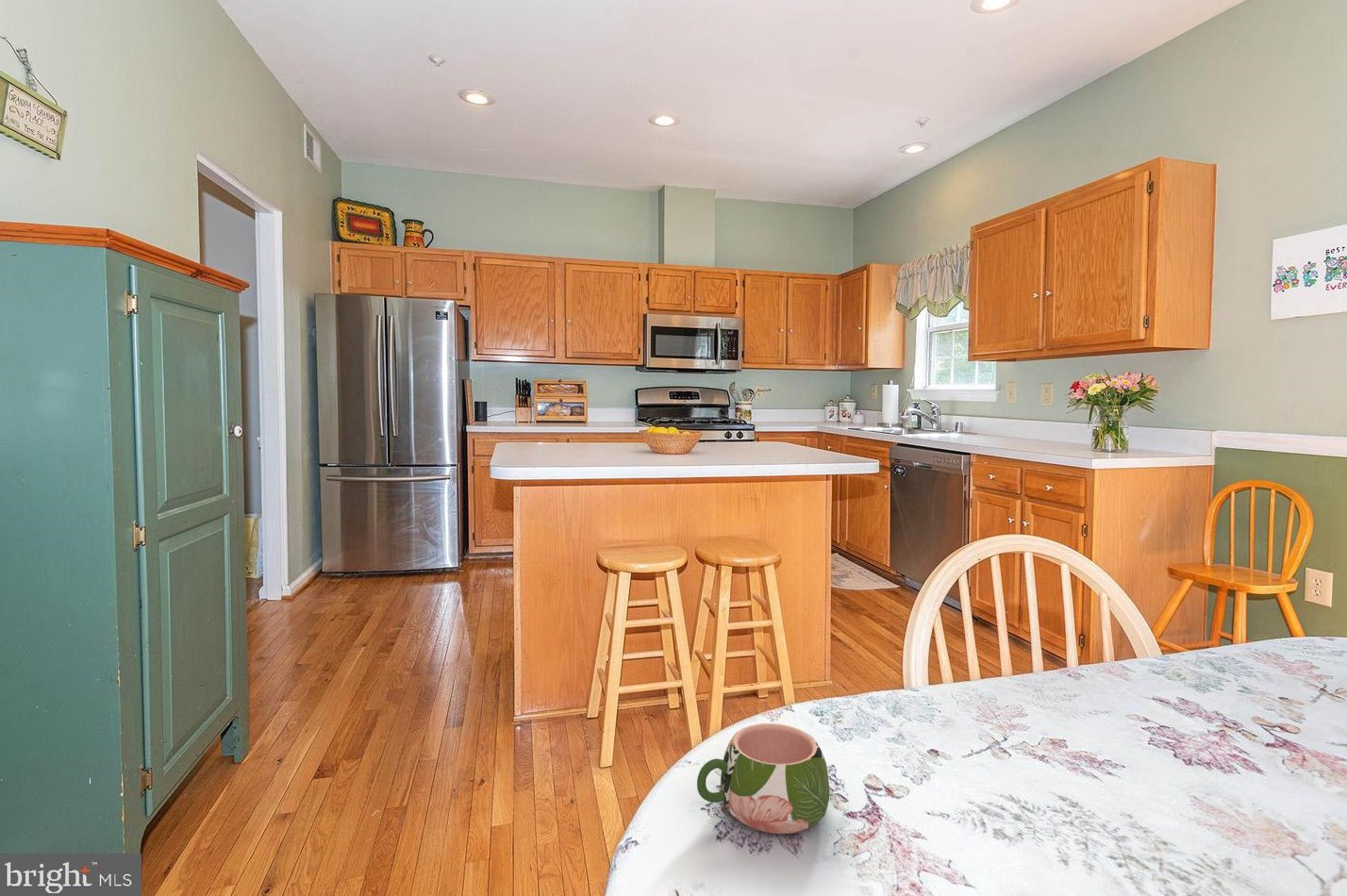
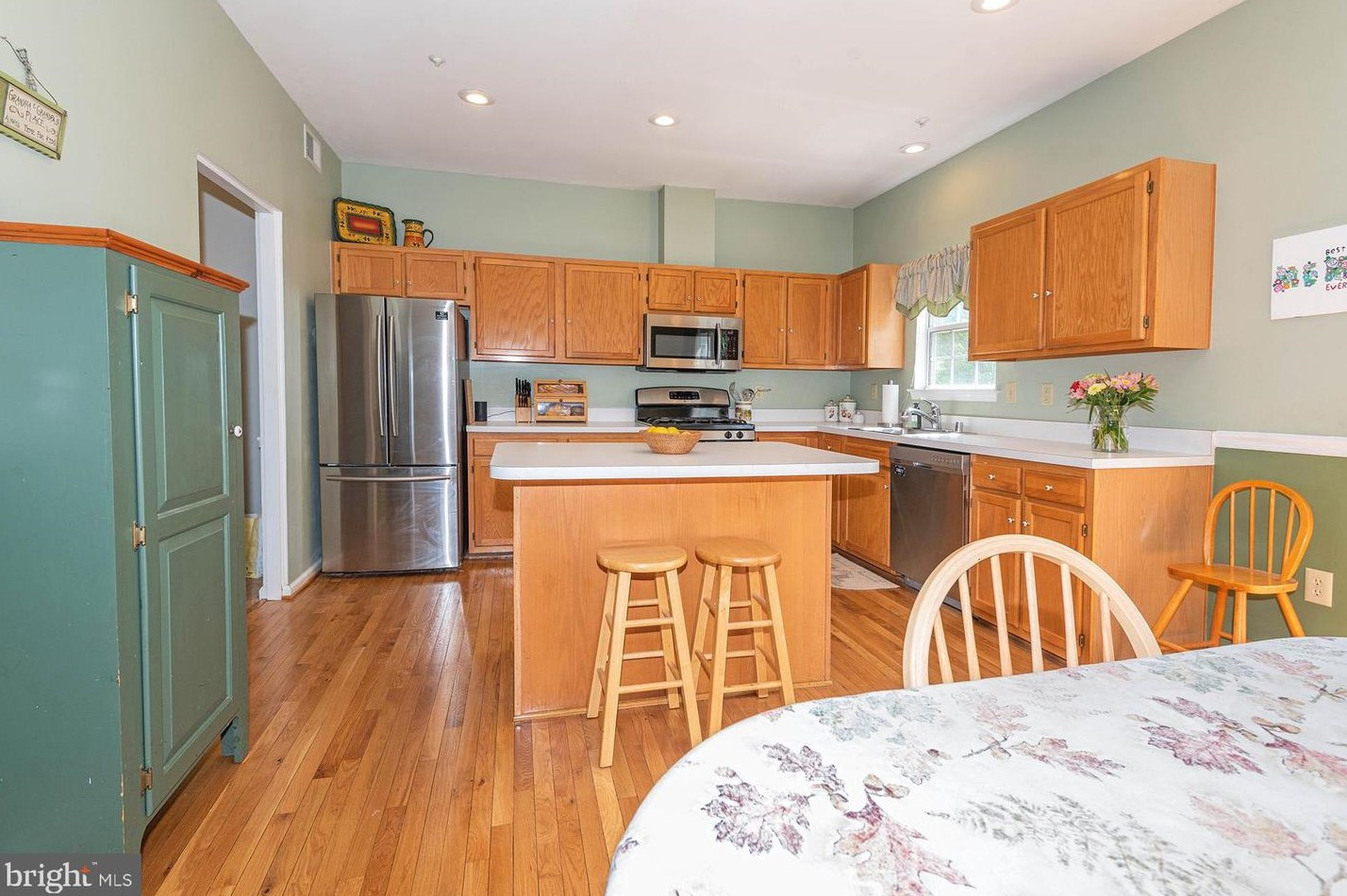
- mug (761, 776)
